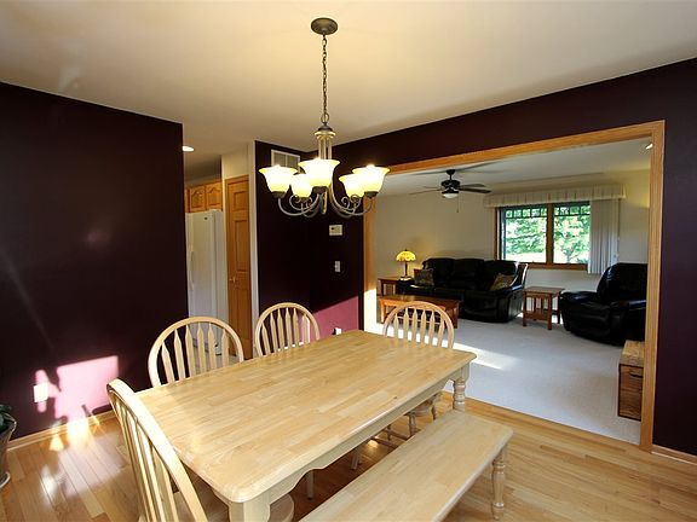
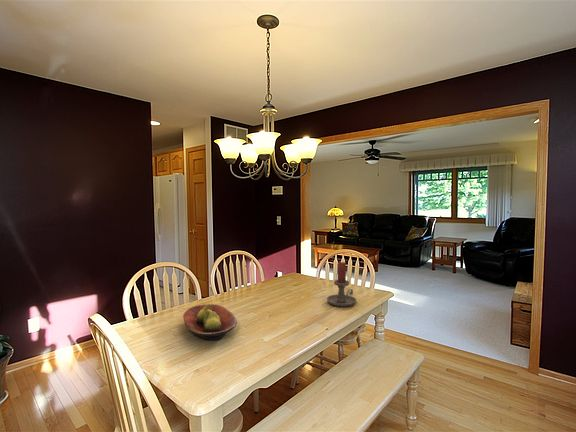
+ fruit bowl (209, 318)
+ candle holder (343, 281)
